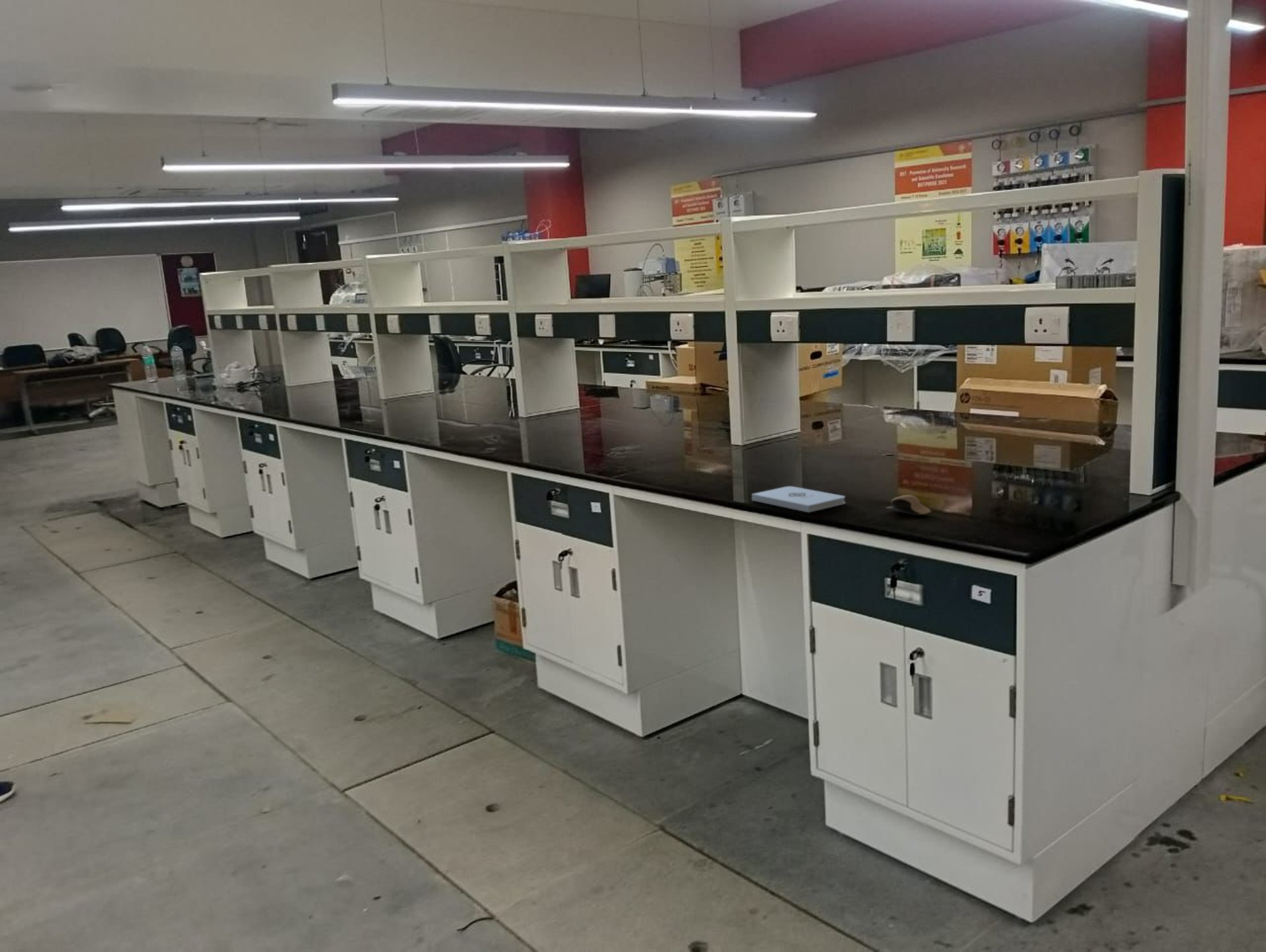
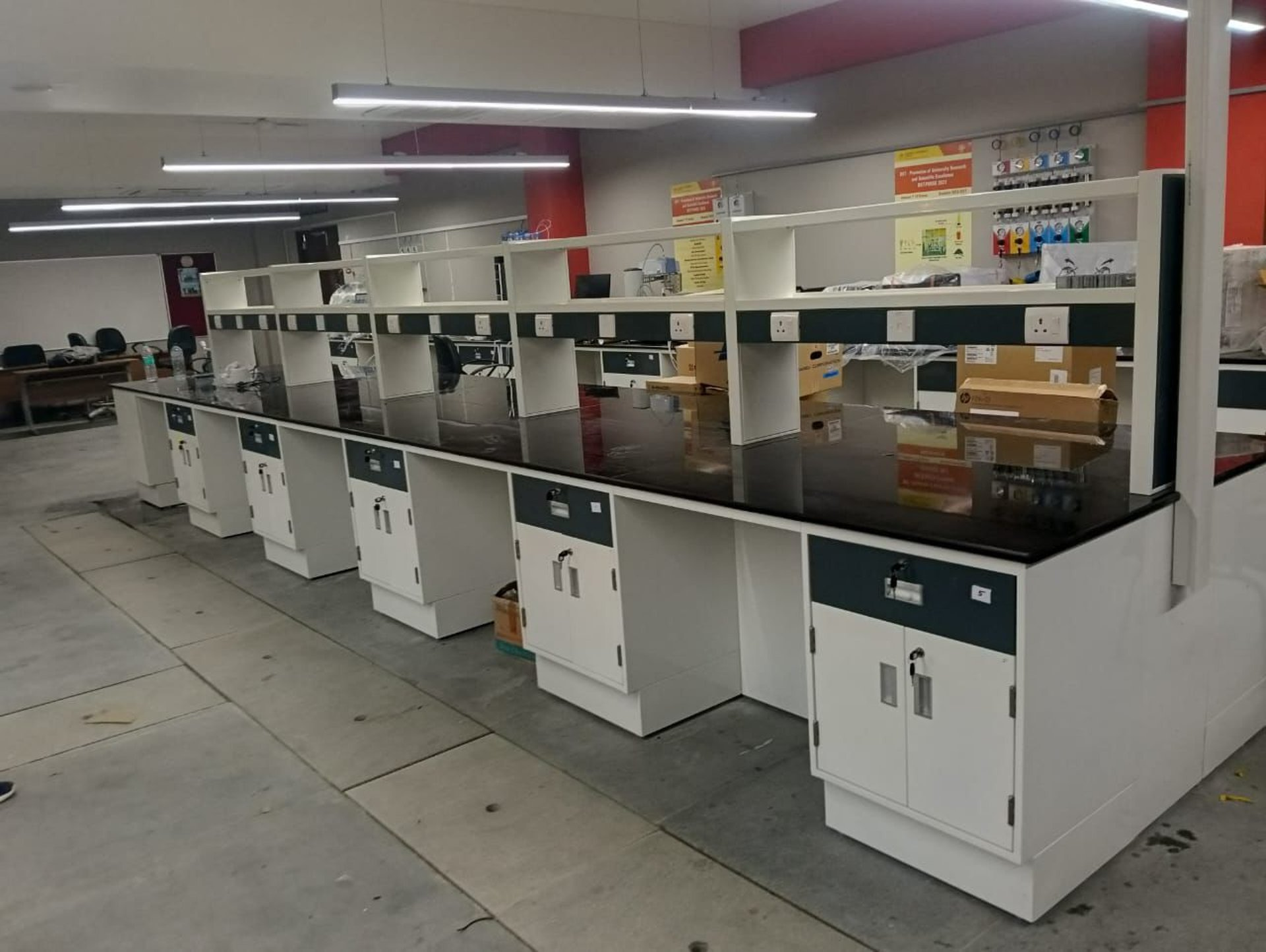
- notepad (799, 498)
- baseball cap (906, 505)
